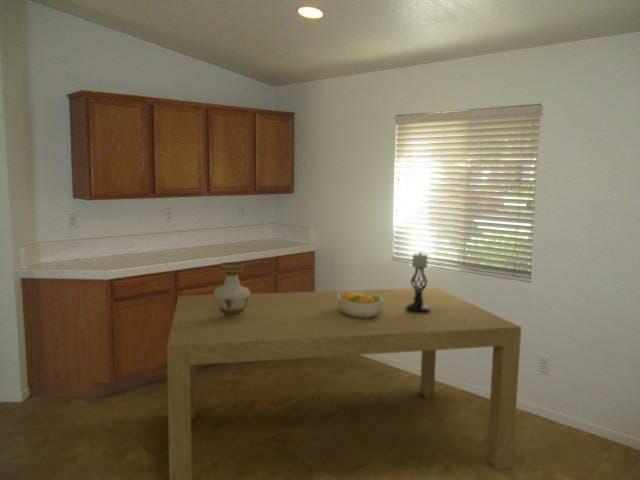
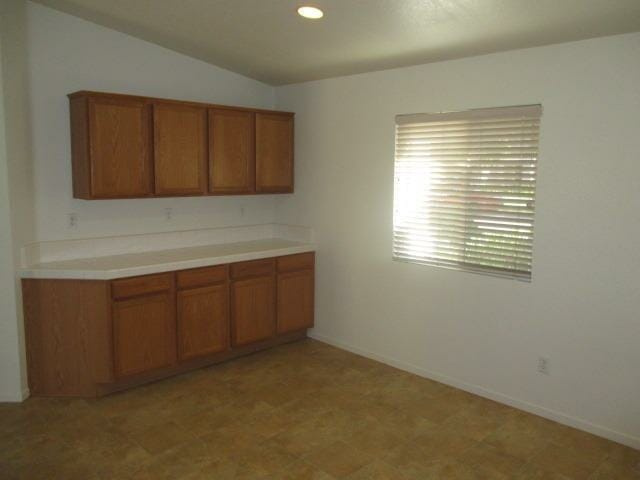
- vase (232, 290)
- dining table (331, 356)
- candle holder (419, 281)
- fruit bowl (359, 301)
